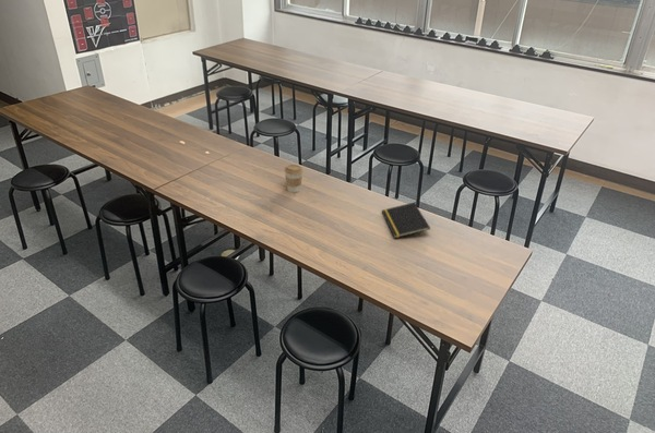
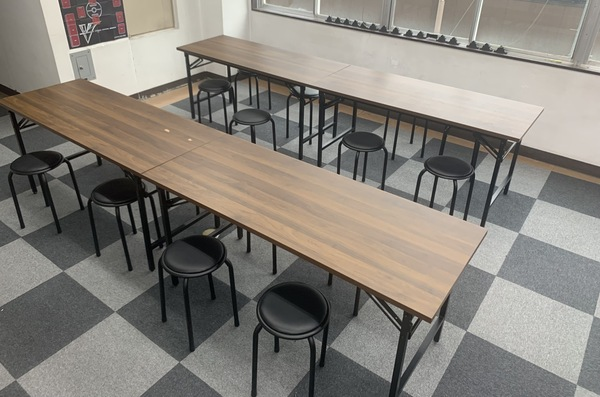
- notepad (404, 219)
- coffee cup (294, 178)
